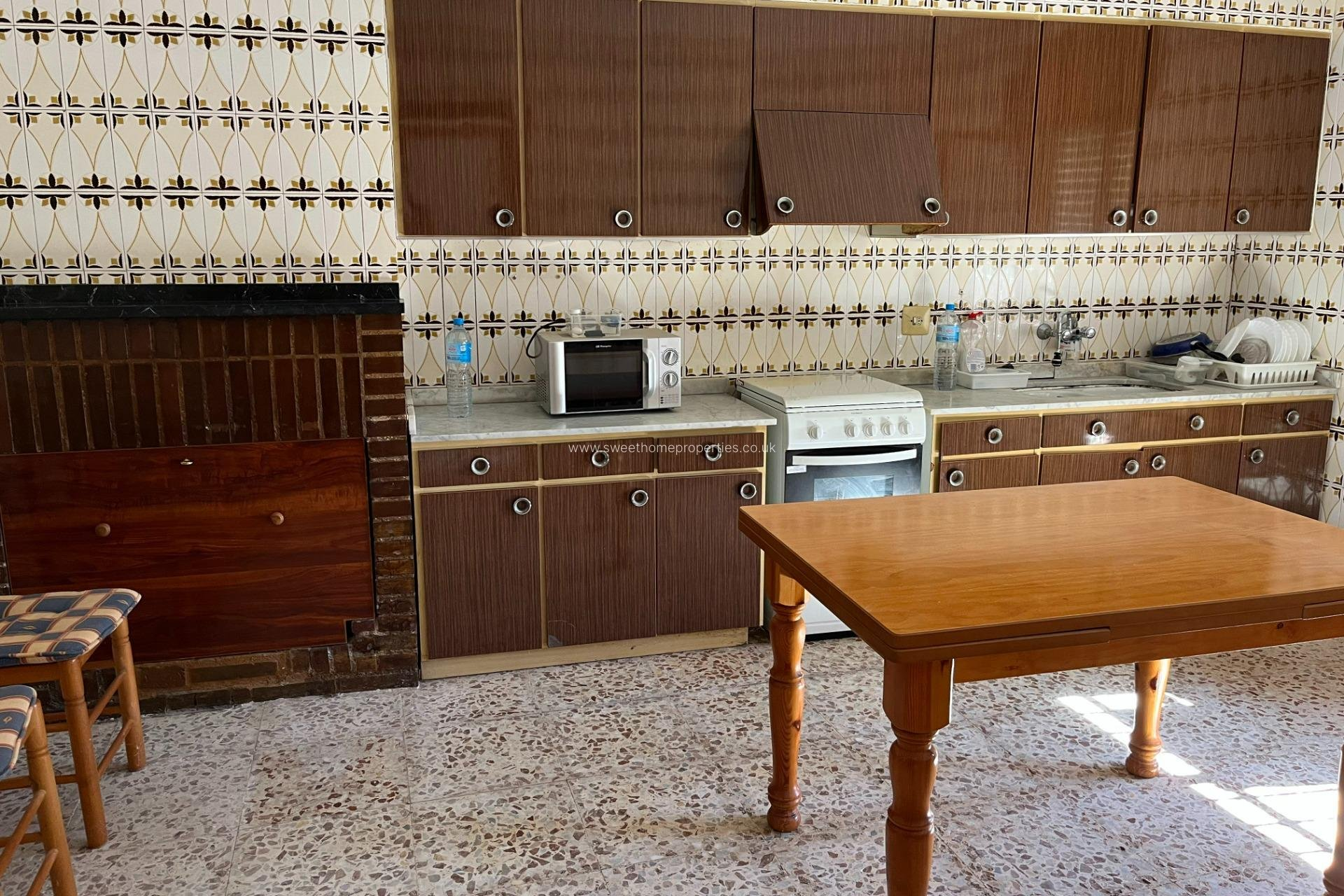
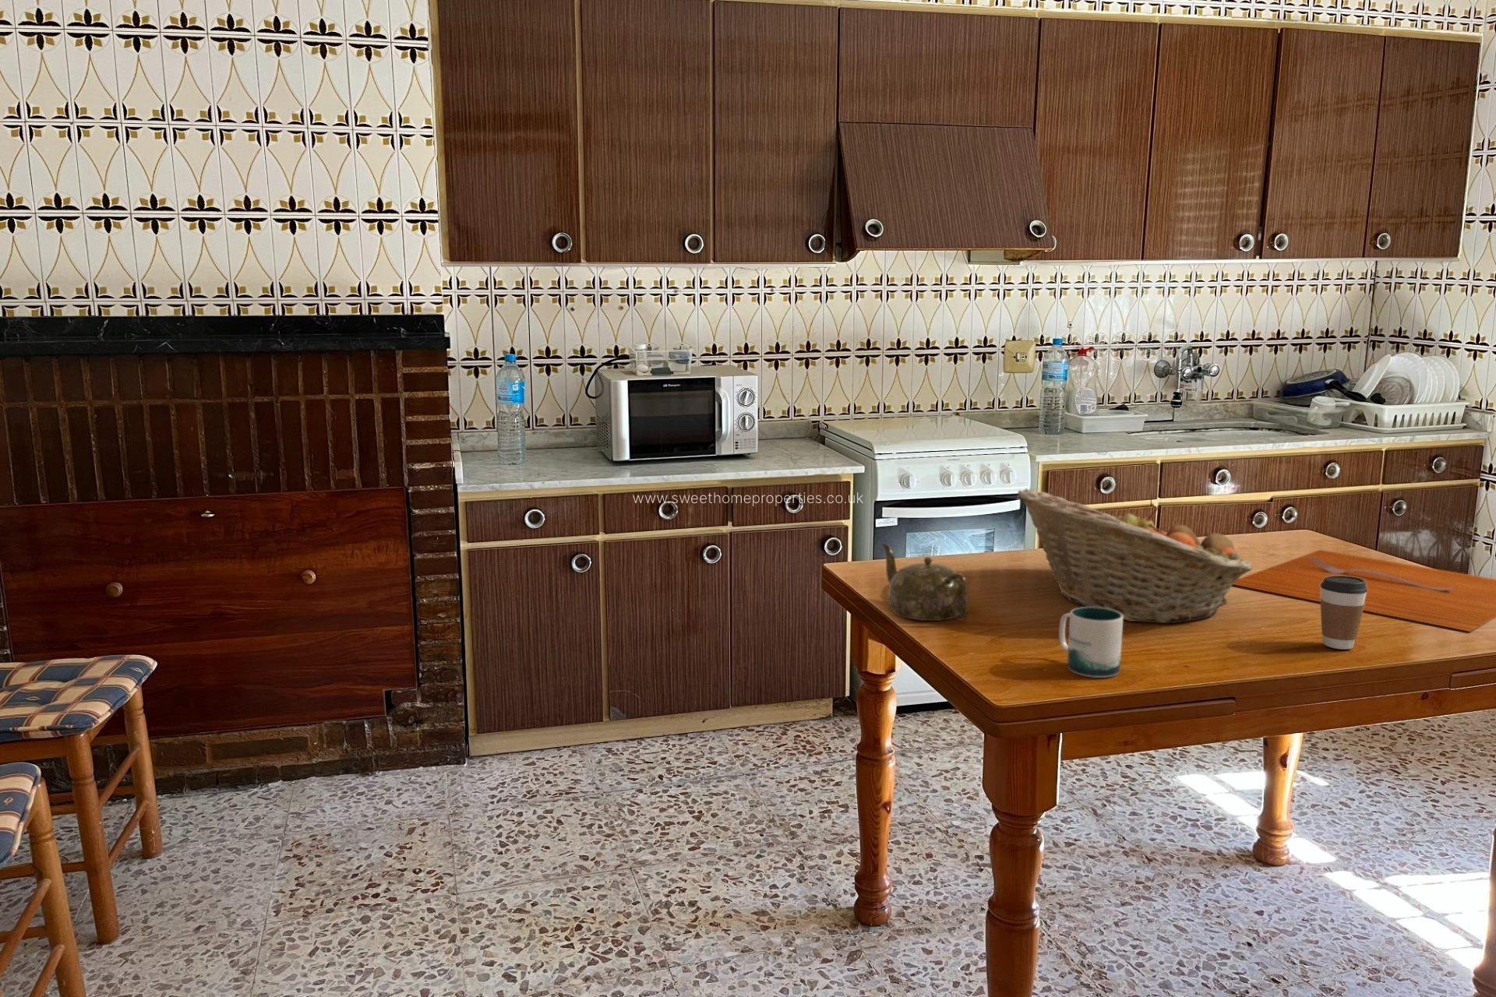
+ cutting board (1386, 580)
+ mug (1086, 639)
+ fruit basket (1128, 546)
+ coffee cup (1341, 612)
+ teapot (923, 583)
